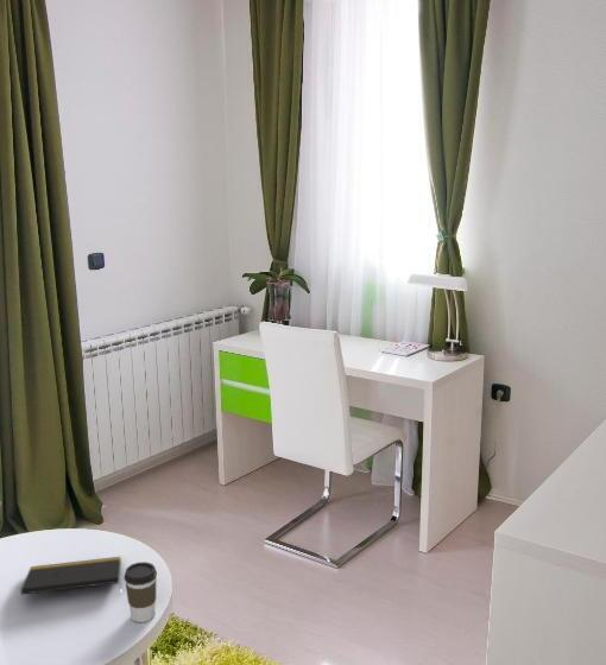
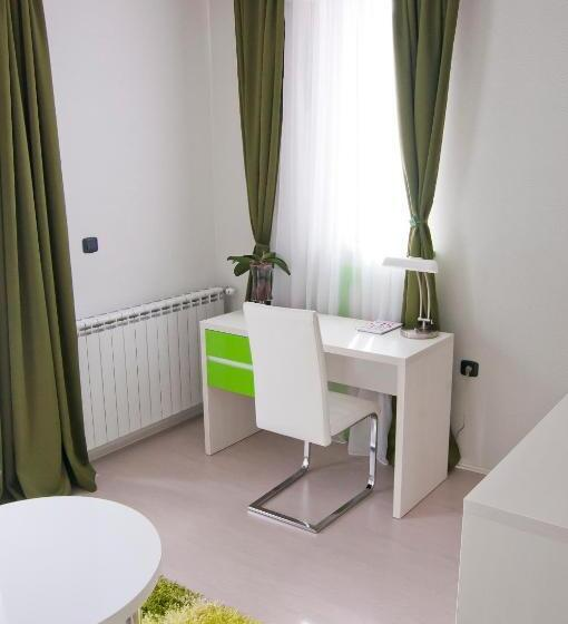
- coffee cup (141, 593)
- notepad (72, 575)
